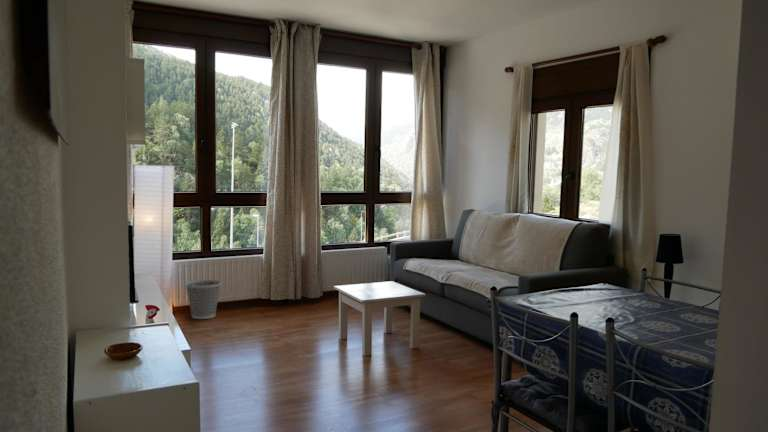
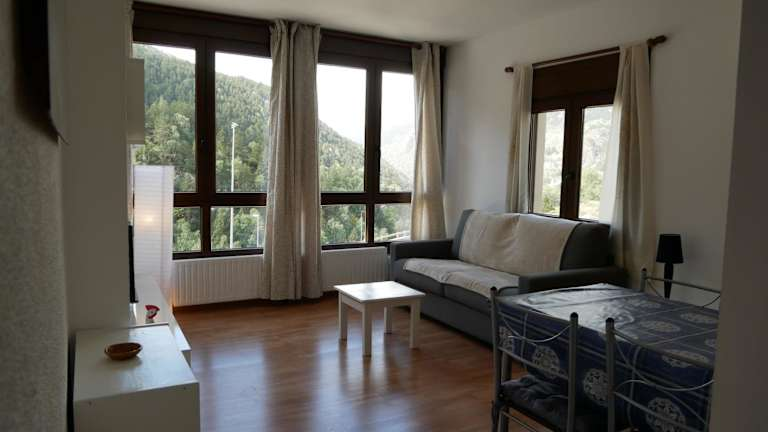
- wastebasket (203, 299)
